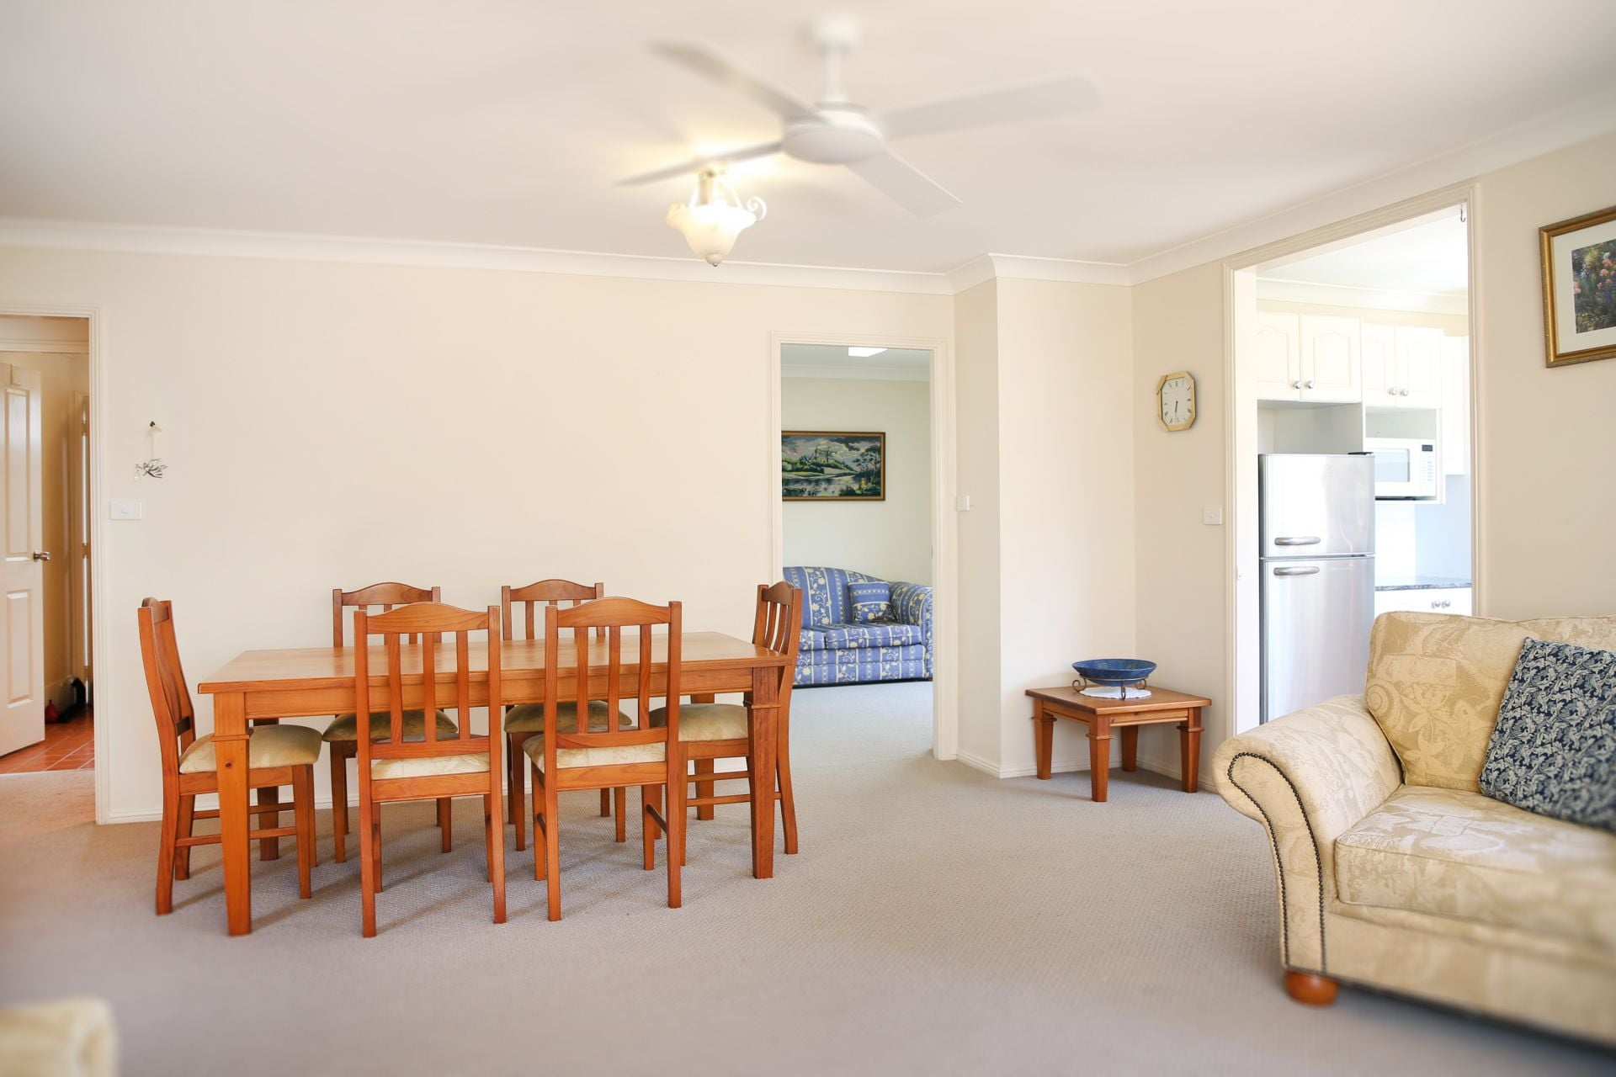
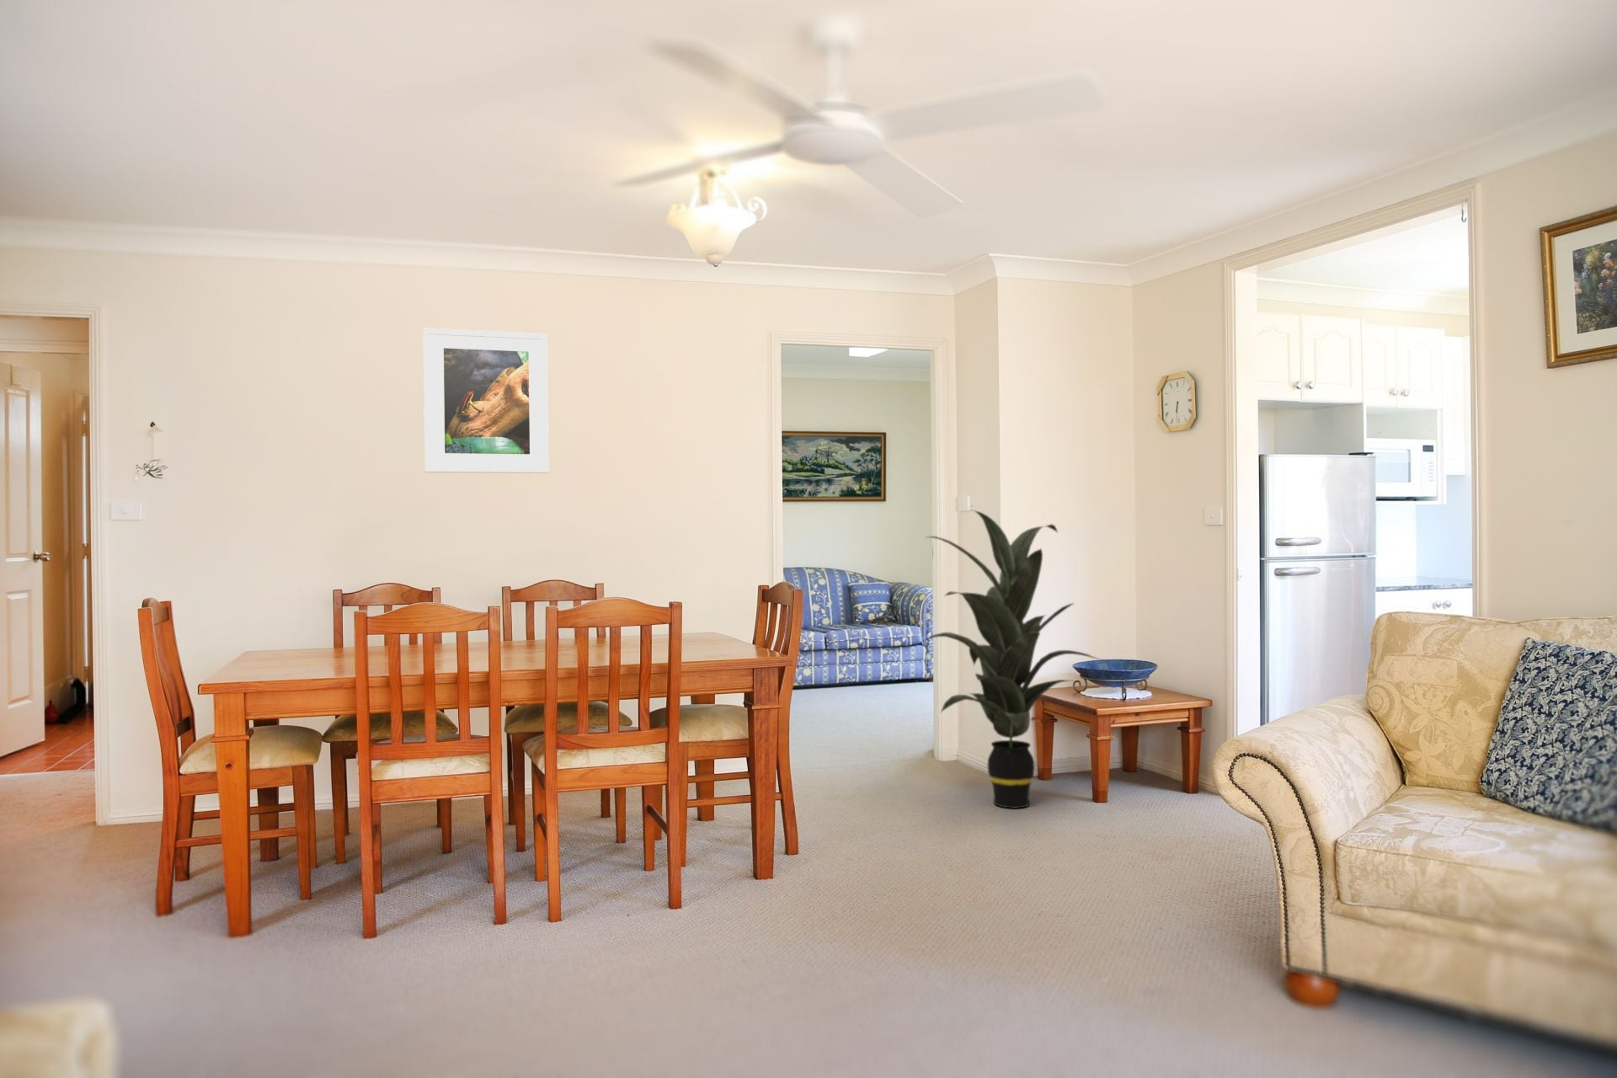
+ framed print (487, 402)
+ indoor plant (996, 656)
